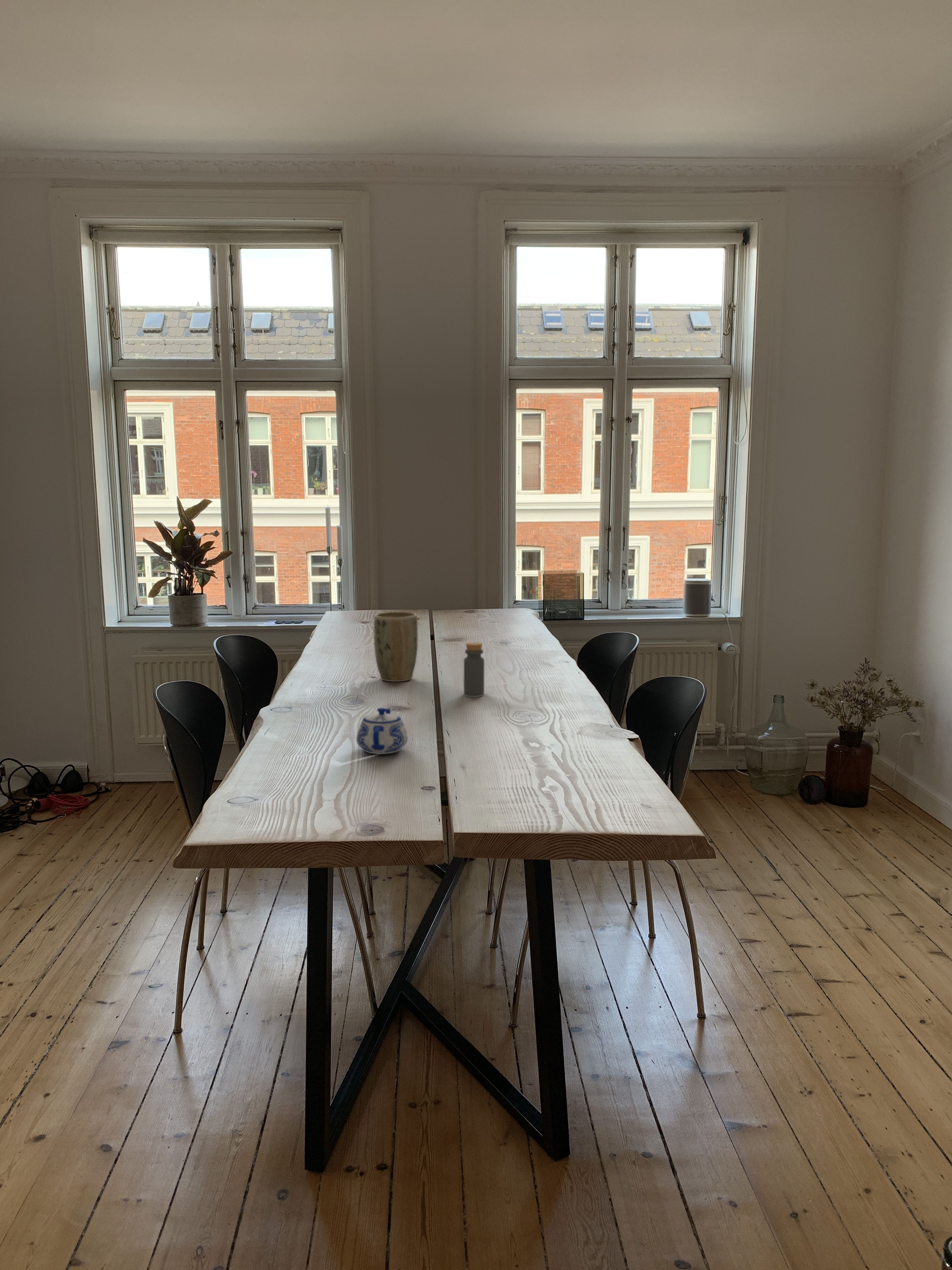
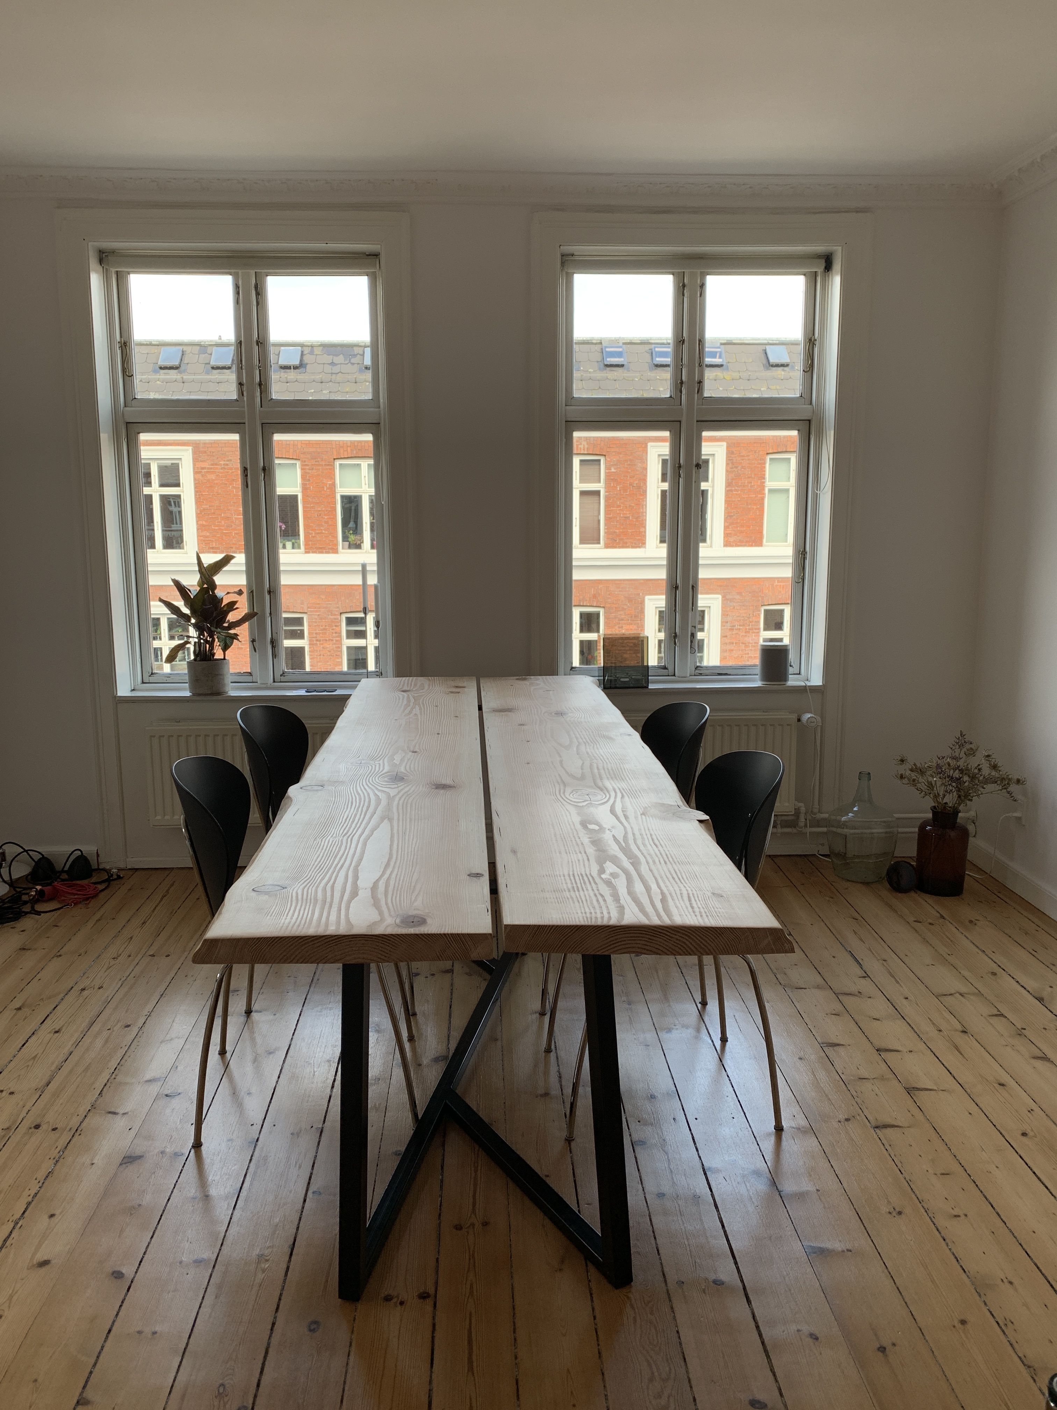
- teapot (382, 728)
- plant pot (396, 646)
- bottle (474, 669)
